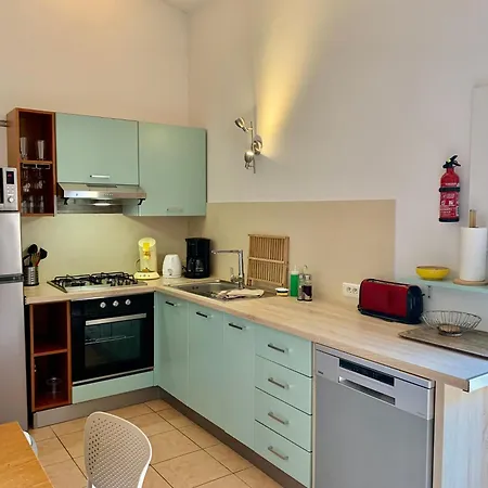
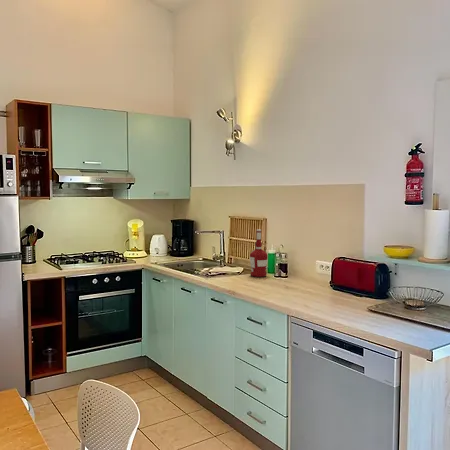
+ alcohol (258, 252)
